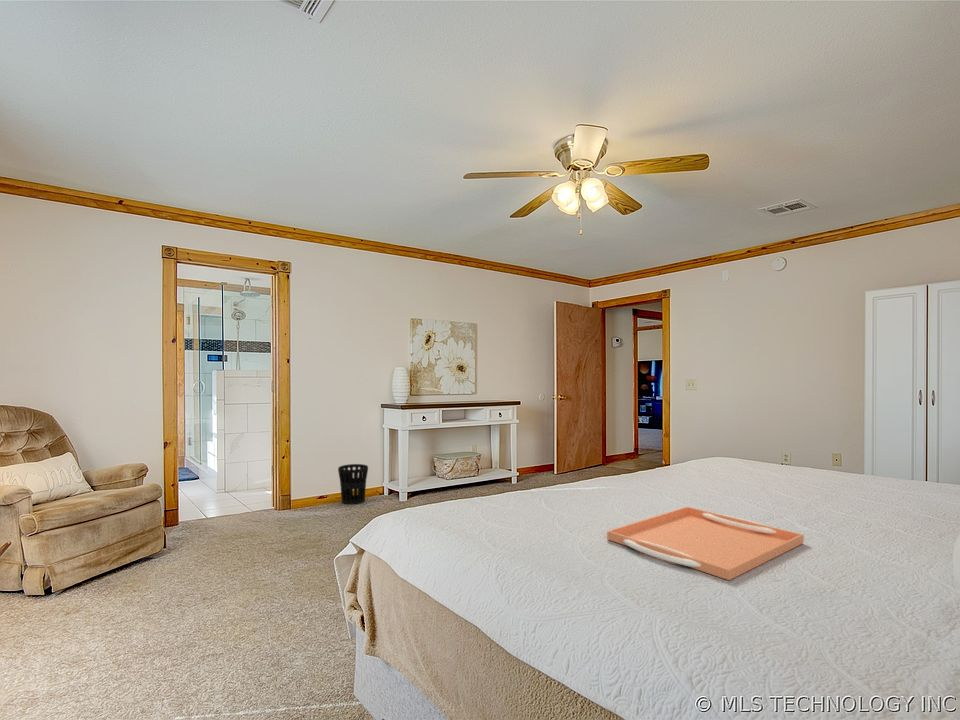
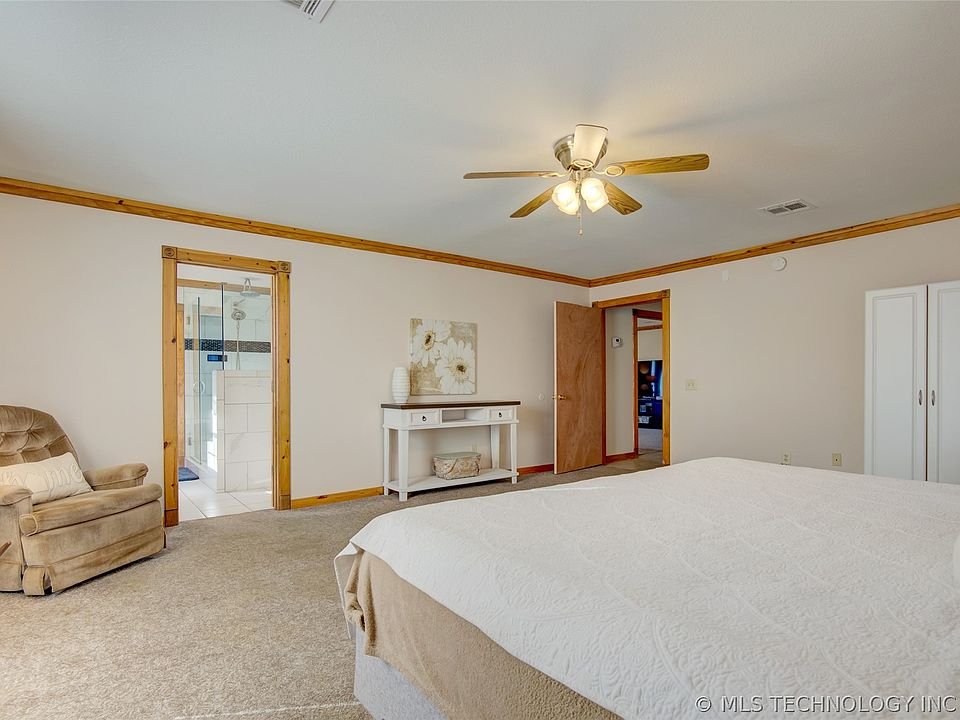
- serving tray (704, 536)
- wastebasket (353, 484)
